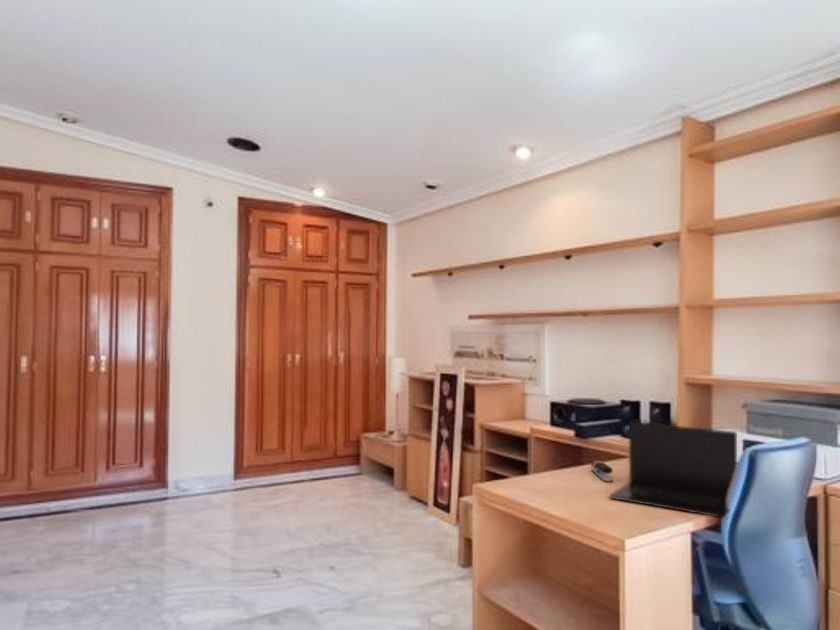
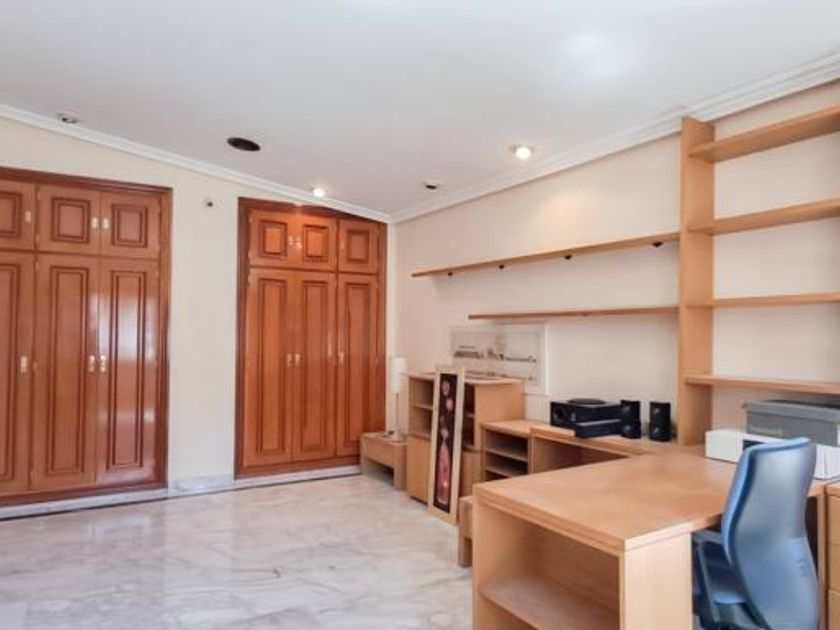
- laptop (672, 465)
- stapler (601, 469)
